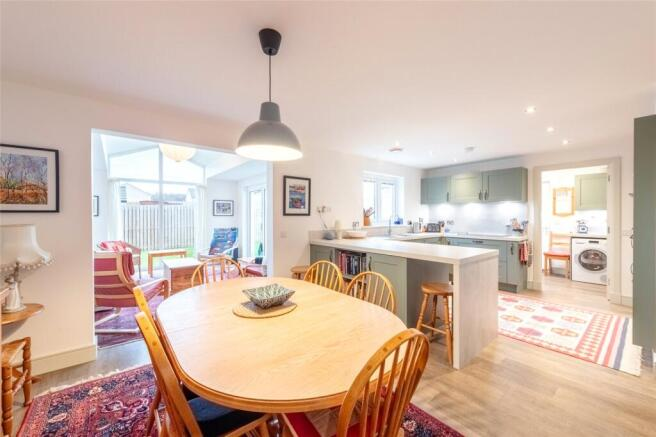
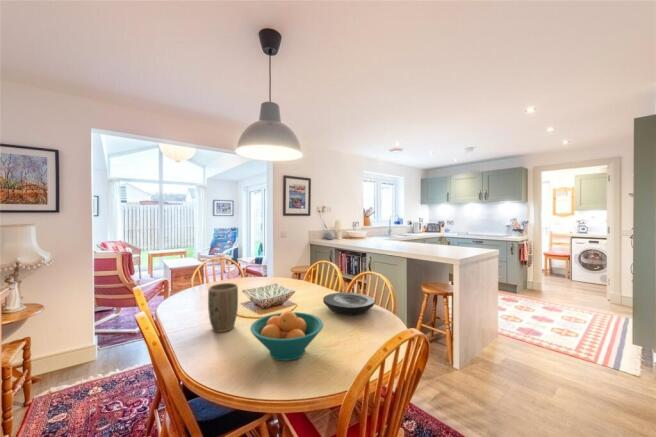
+ plate (348, 304)
+ plant pot (223, 307)
+ fruit bowl (287, 332)
